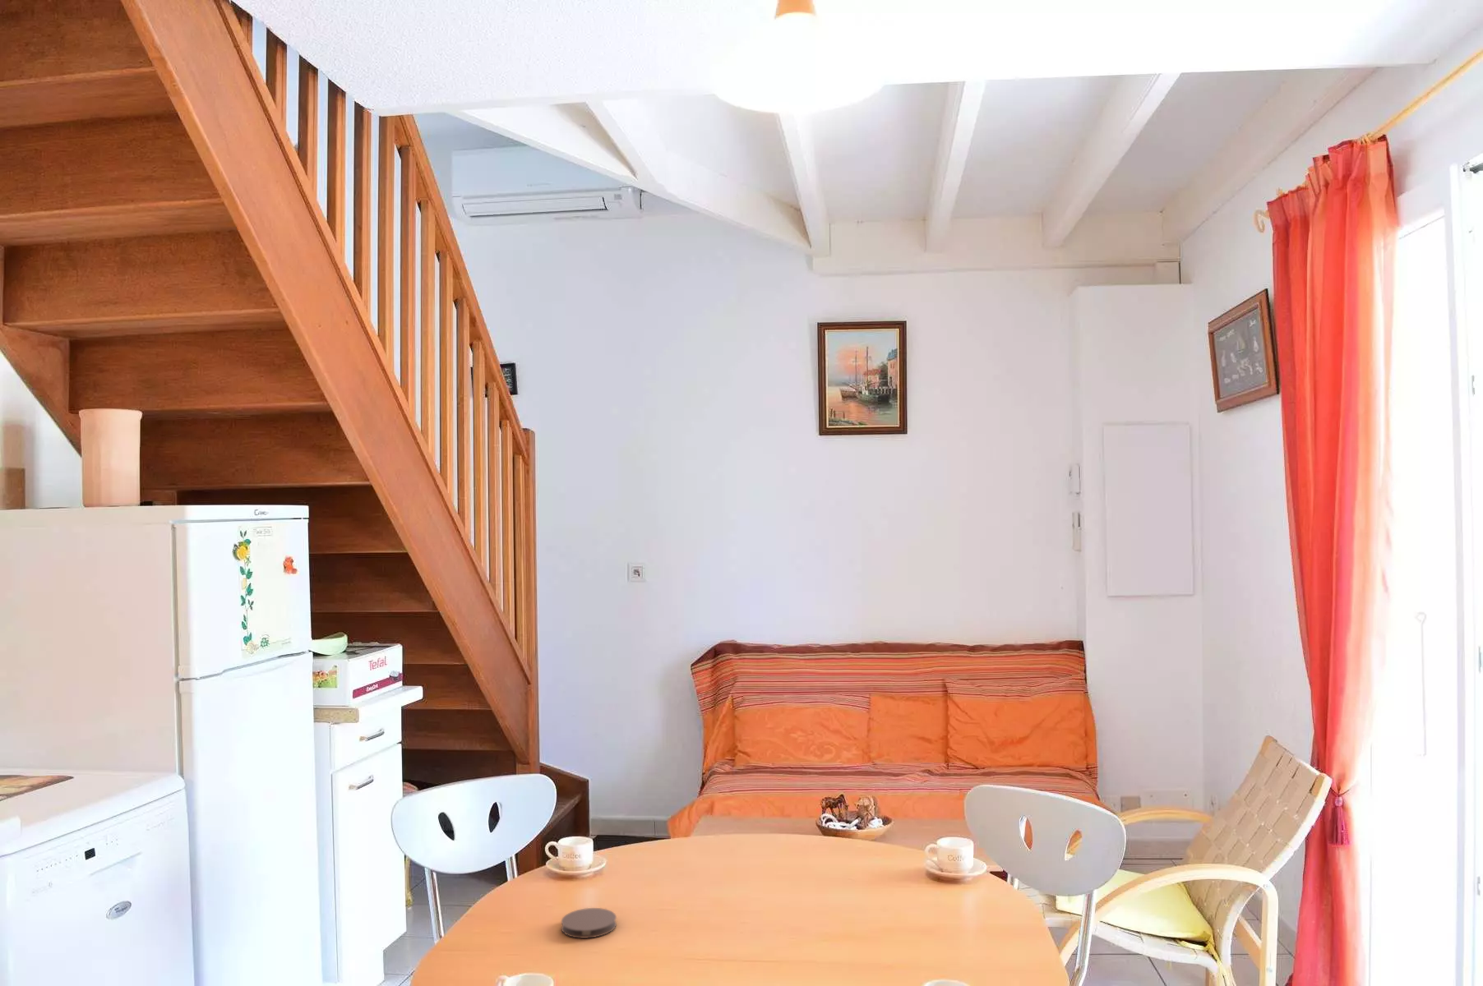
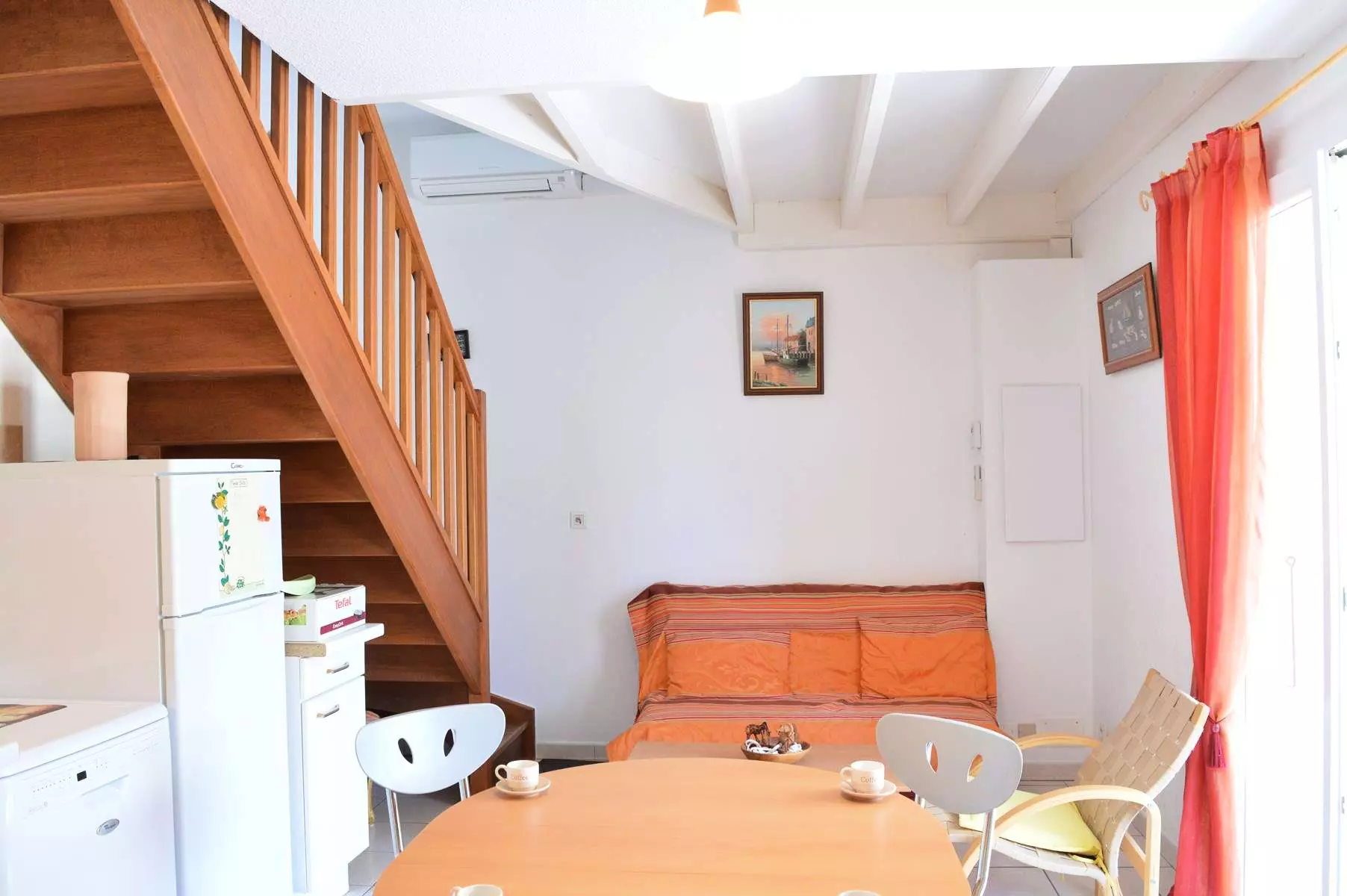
- coaster (589, 922)
